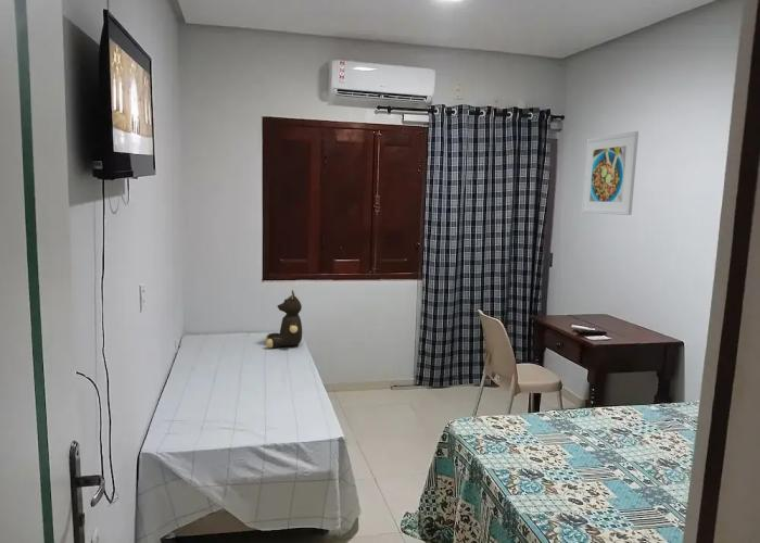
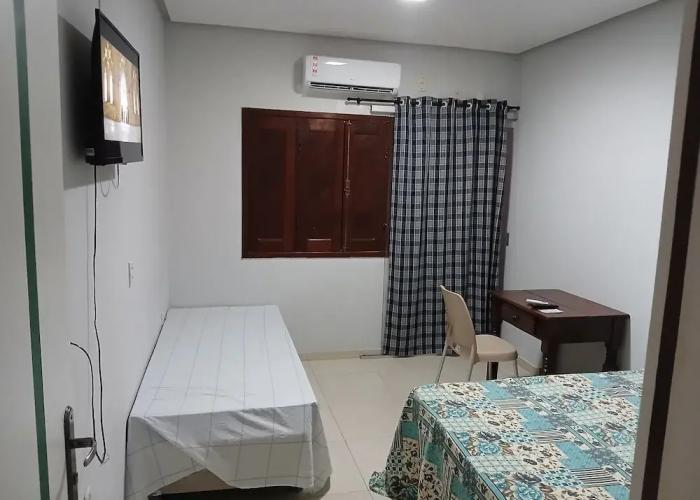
- teddy bear (283, 318)
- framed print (607, 175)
